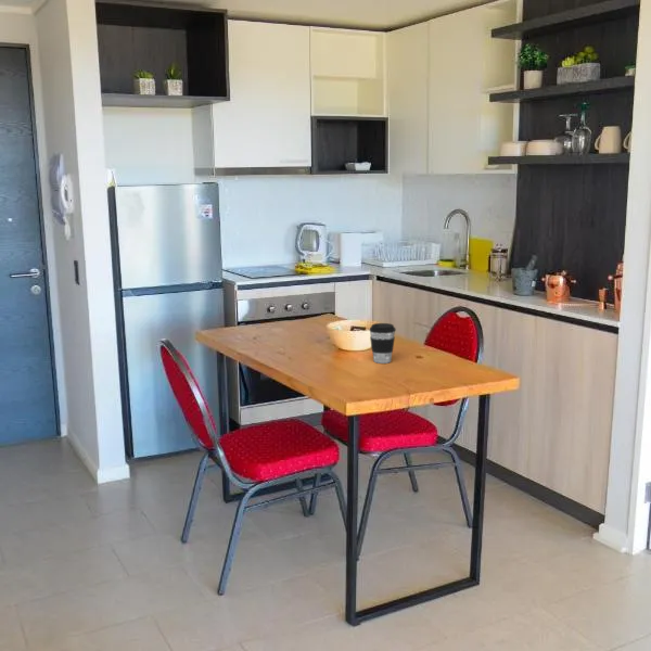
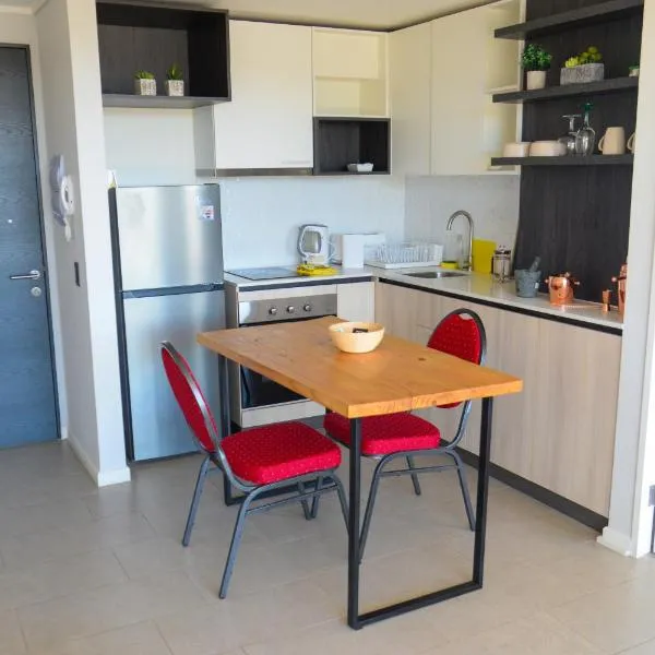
- coffee cup (382, 343)
